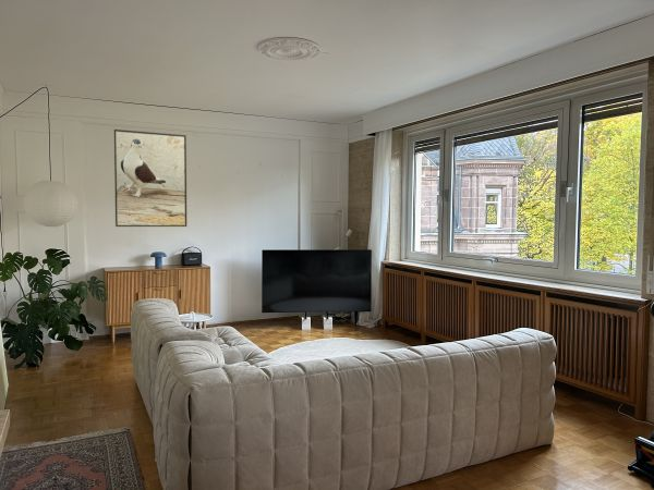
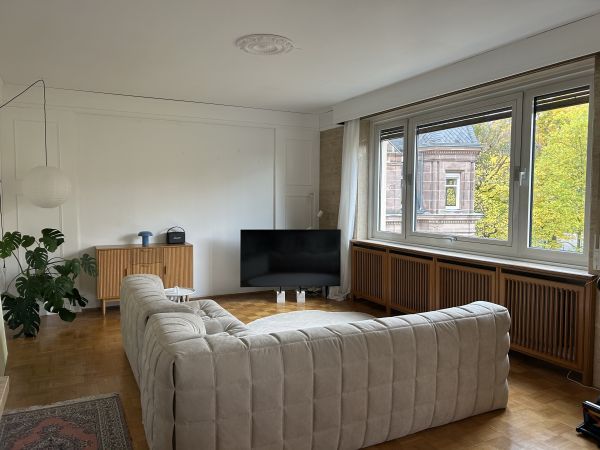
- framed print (152, 180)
